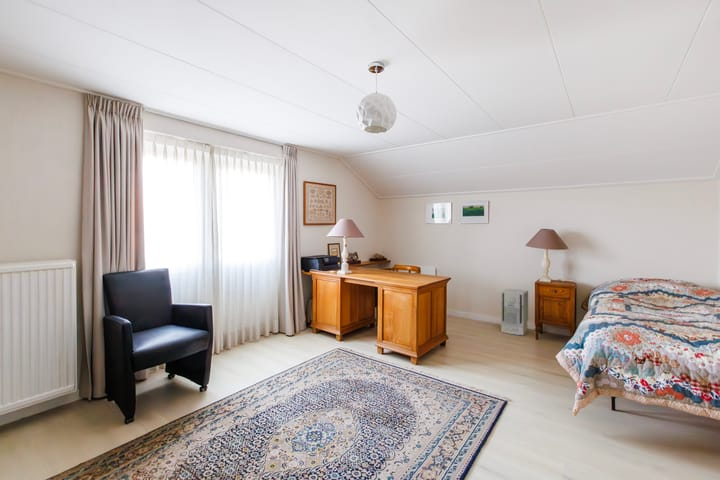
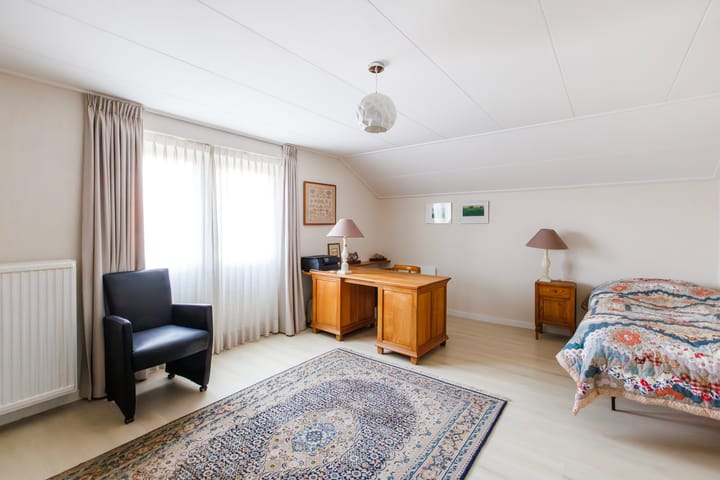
- air purifier (514, 311)
